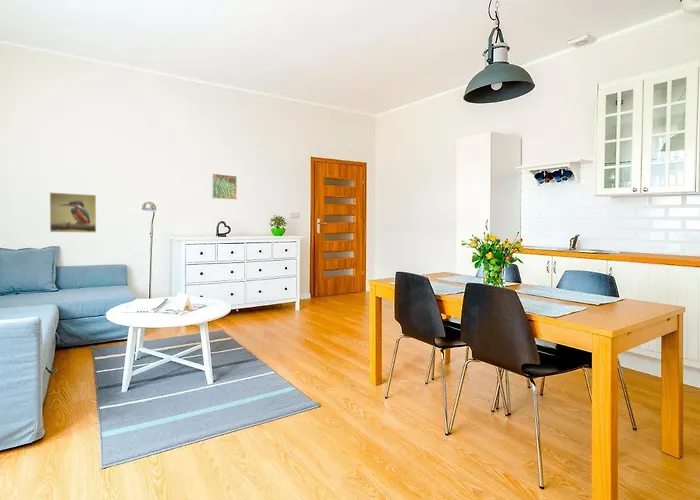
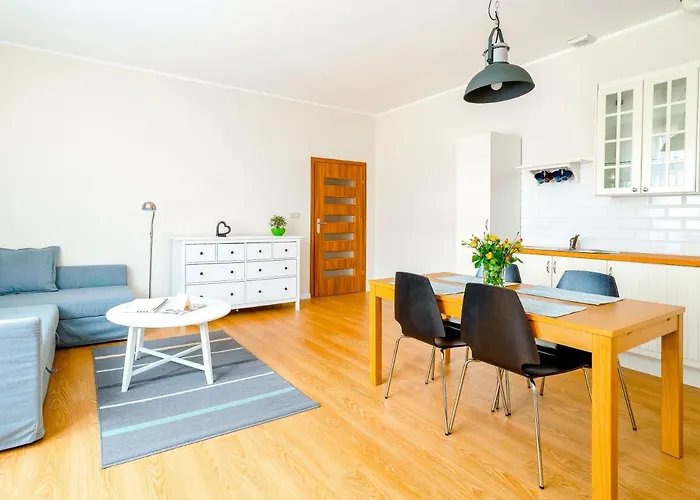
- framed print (224, 186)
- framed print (73, 213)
